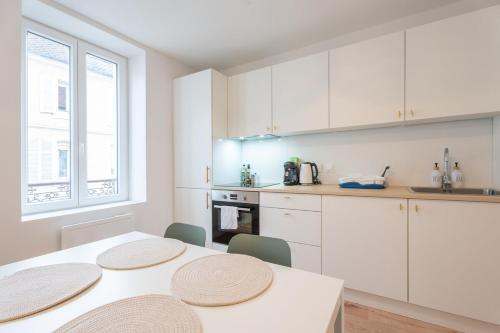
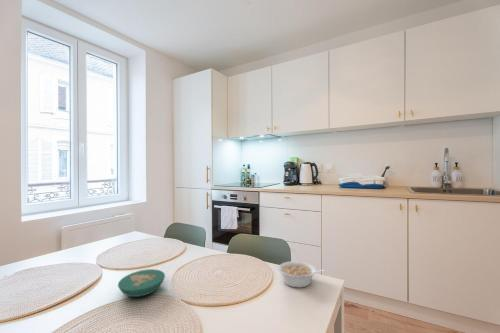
+ legume (298, 273)
+ bowl (142, 284)
